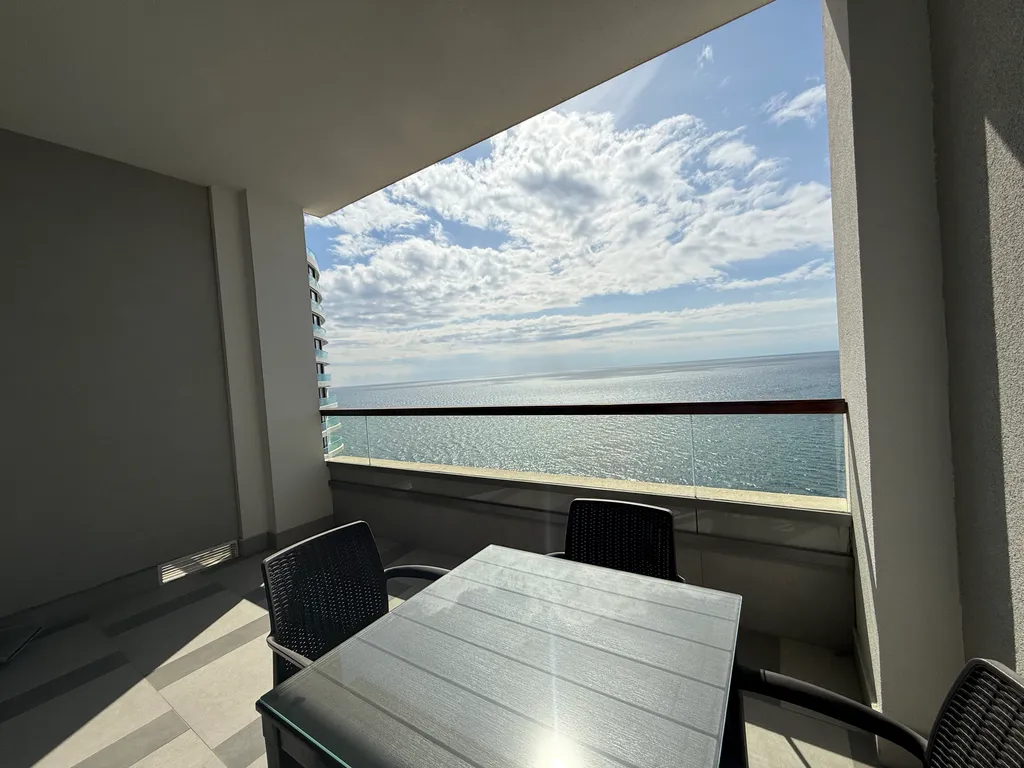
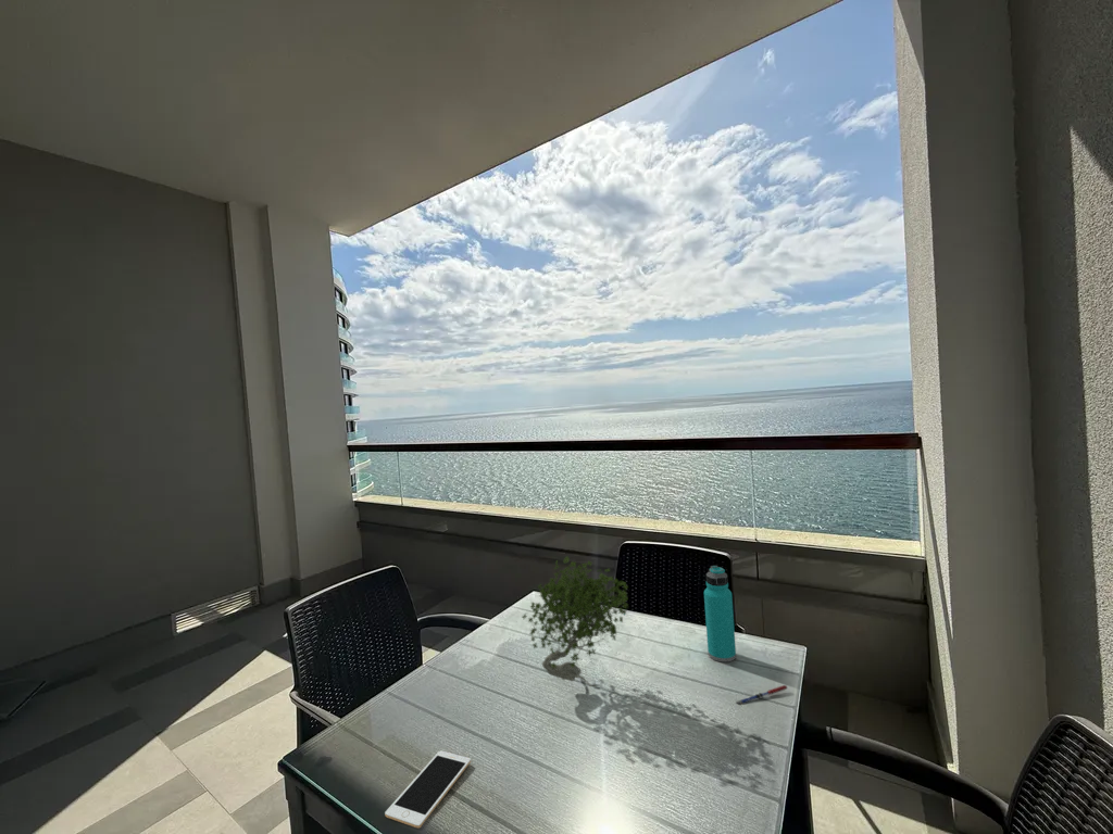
+ plant (568, 618)
+ water bottle (718, 610)
+ pen (762, 694)
+ cell phone (430, 785)
